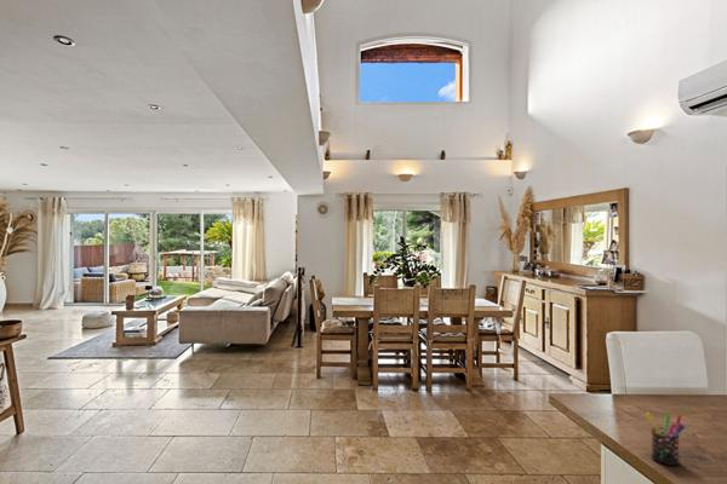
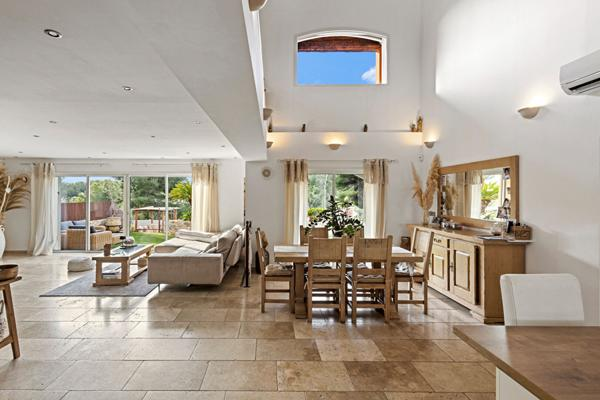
- pen holder (666, 434)
